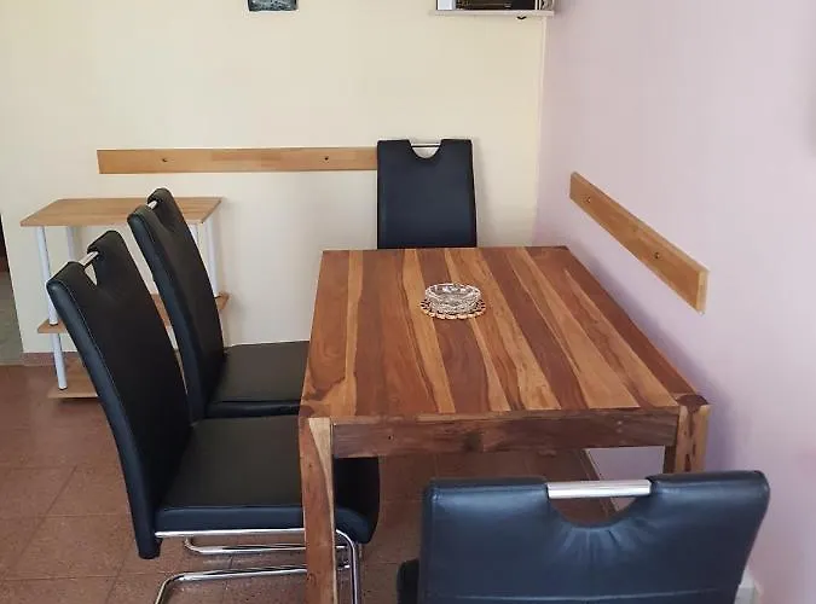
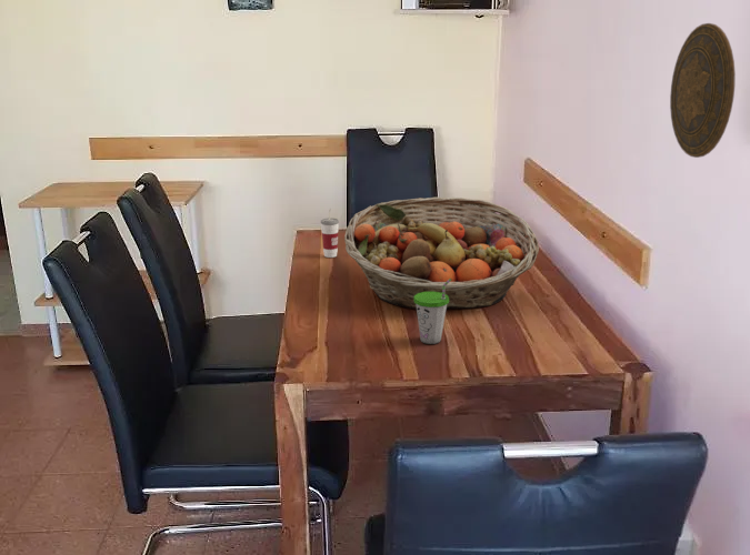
+ cup (431, 309)
+ cup (329, 231)
+ fruit basket (440, 251)
+ decorative plate (694, 91)
